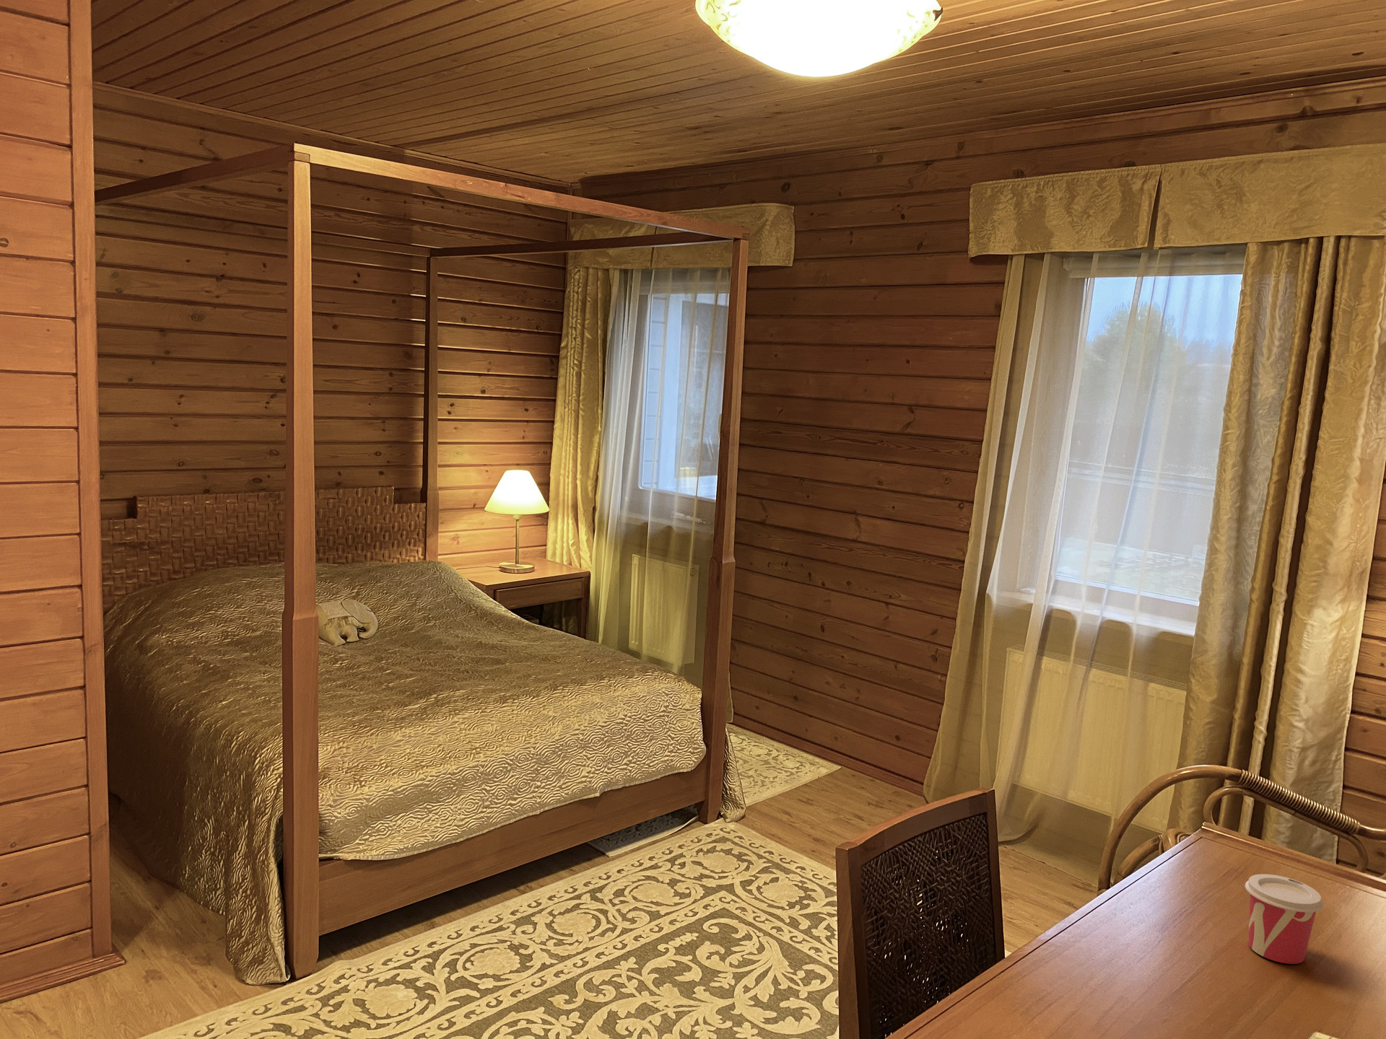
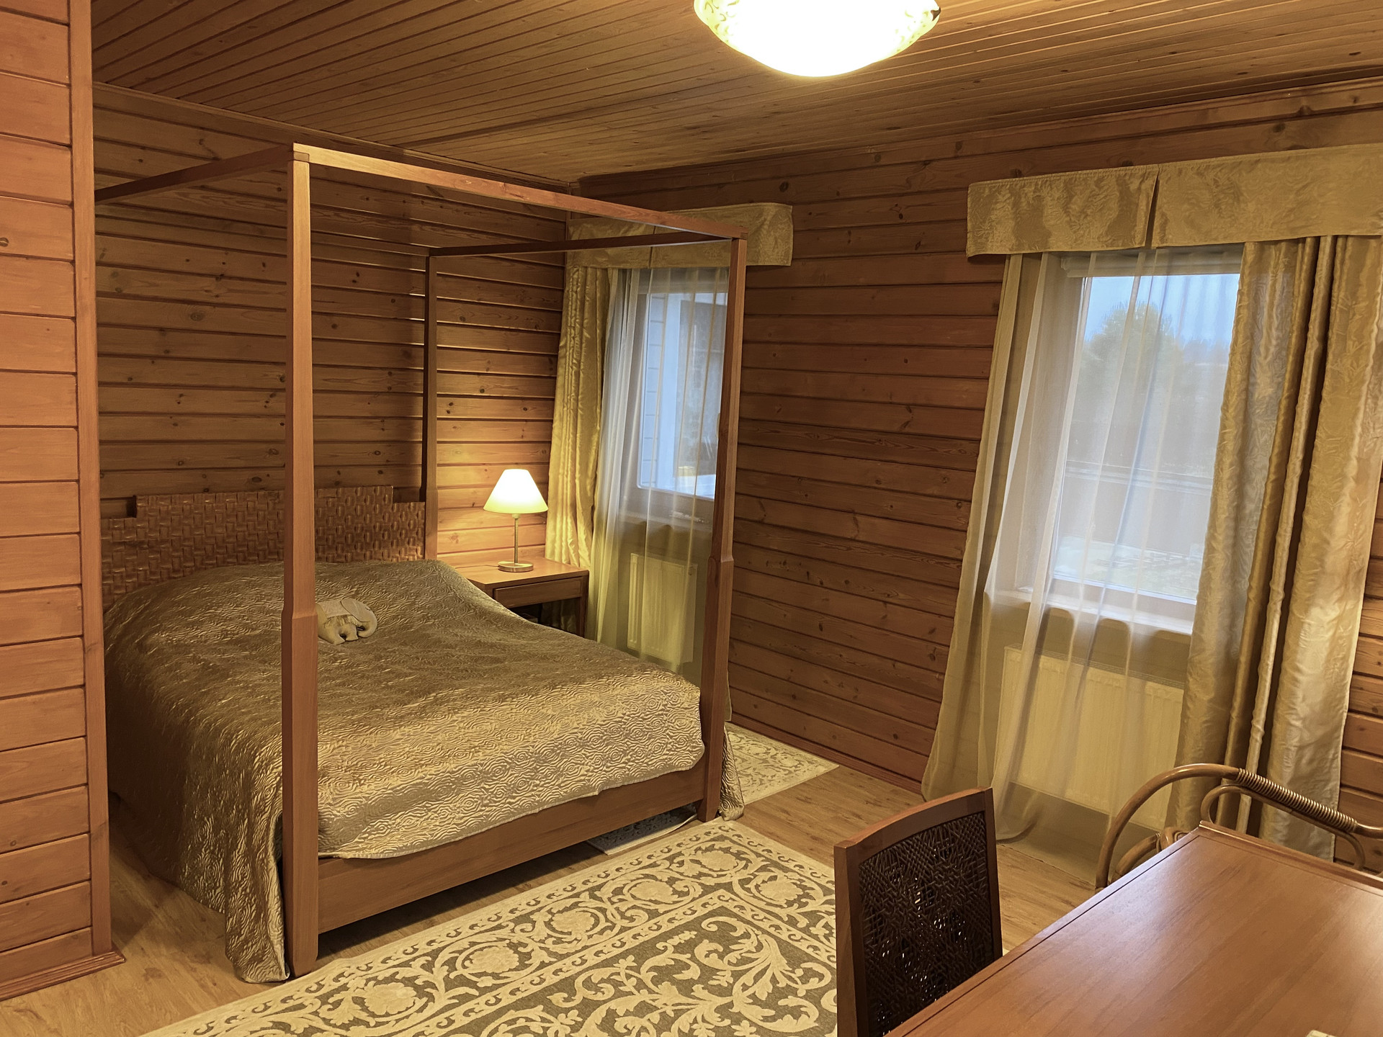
- cup (1280, 919)
